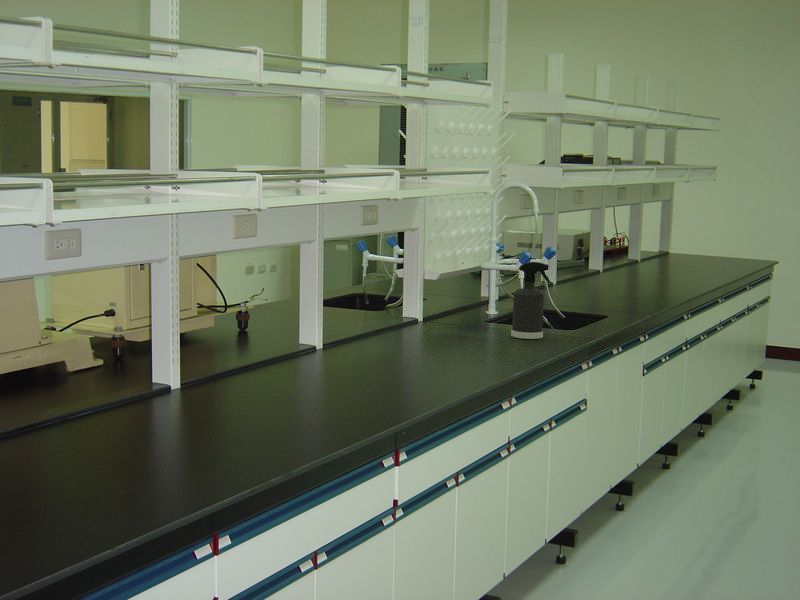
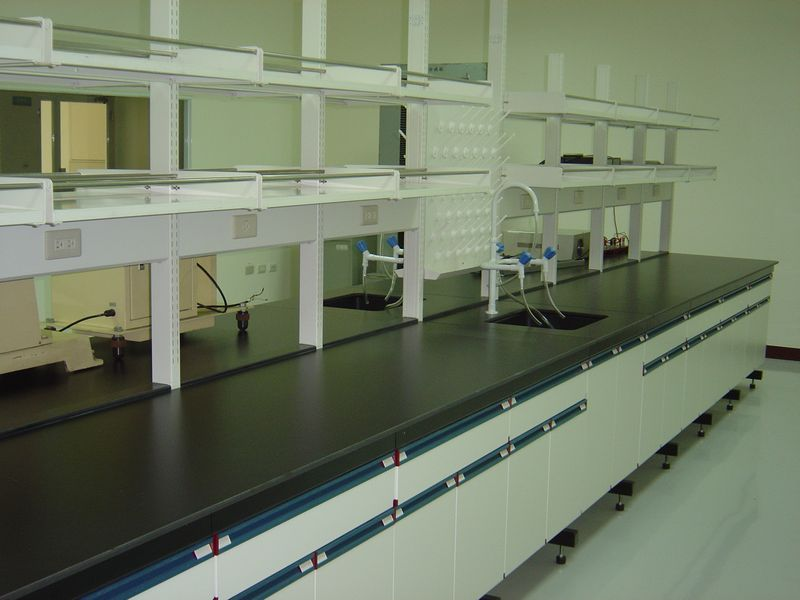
- spray bottle (531, 299)
